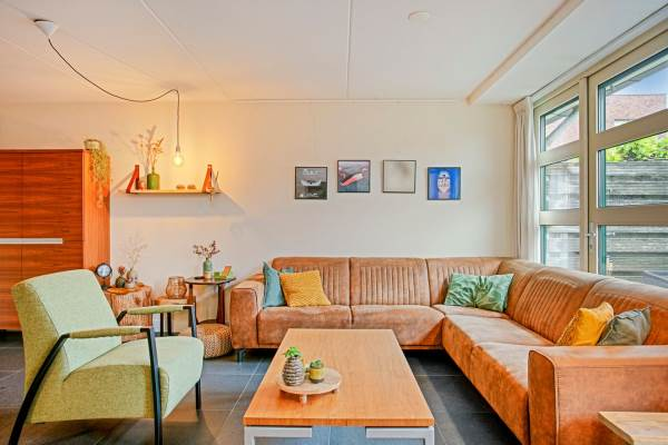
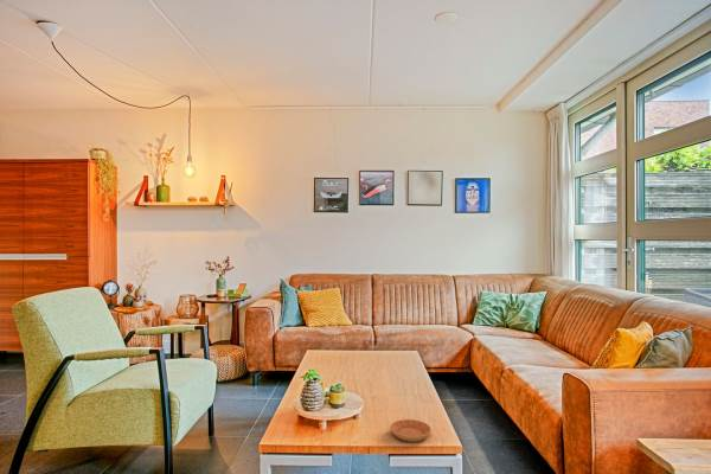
+ saucer (410, 430)
